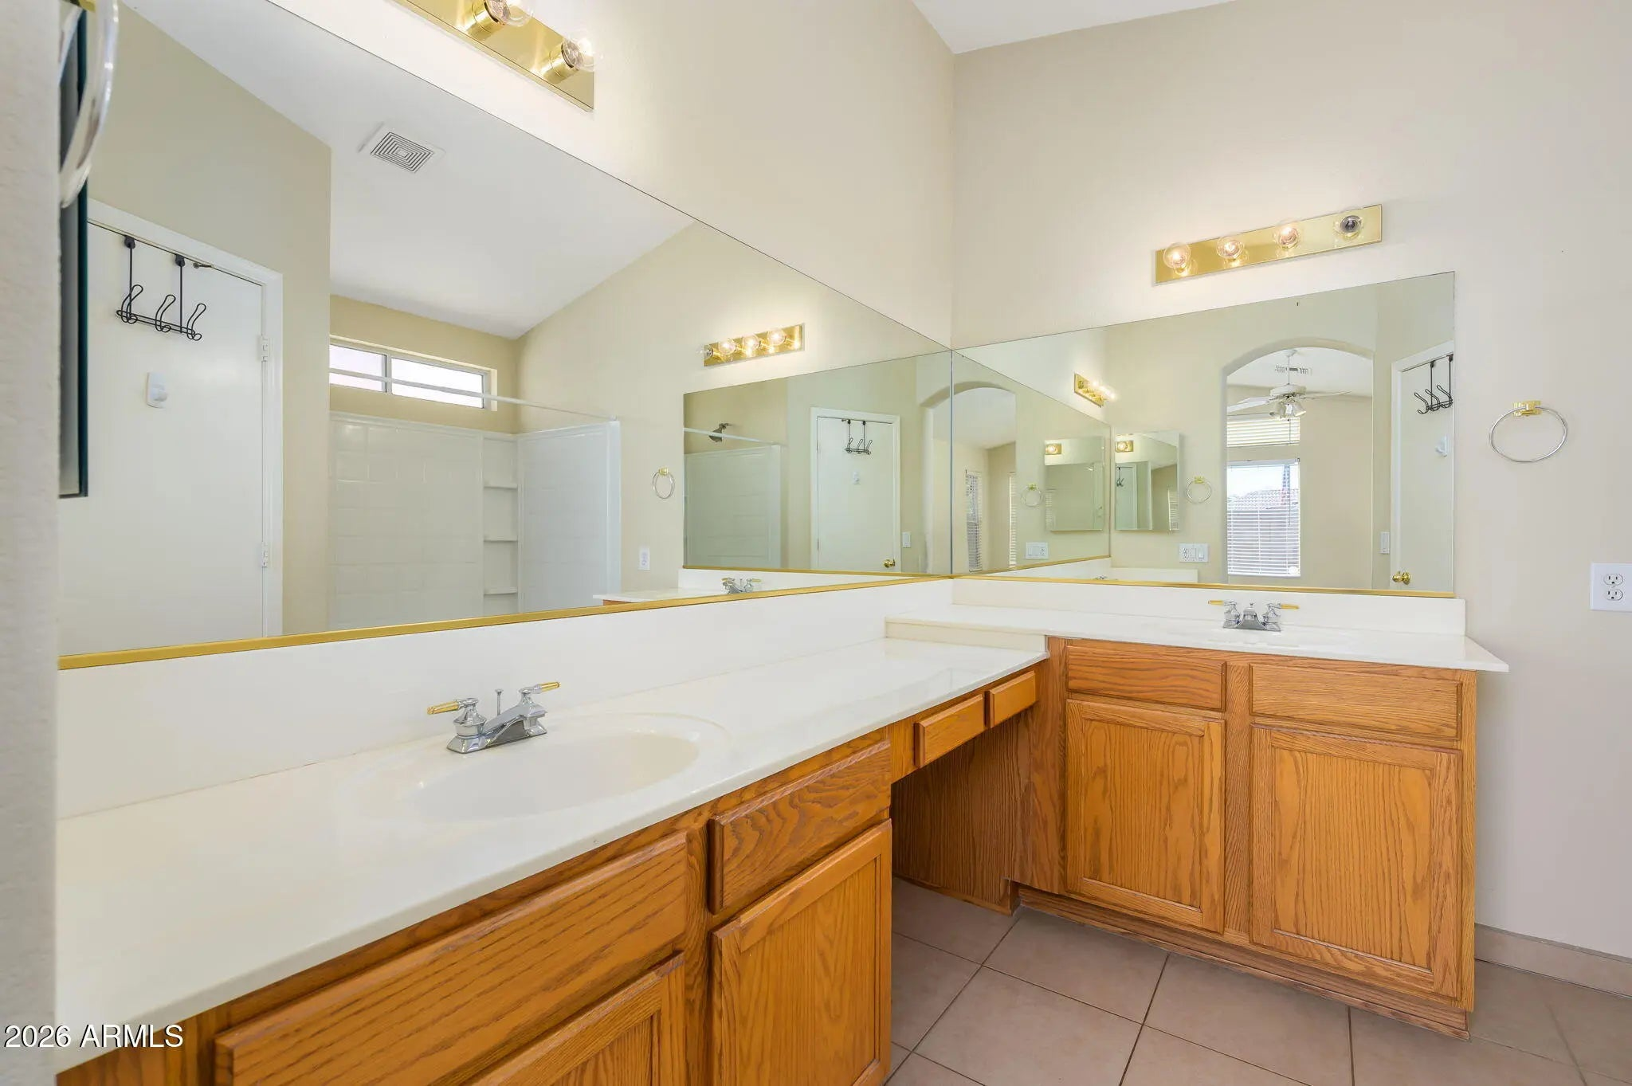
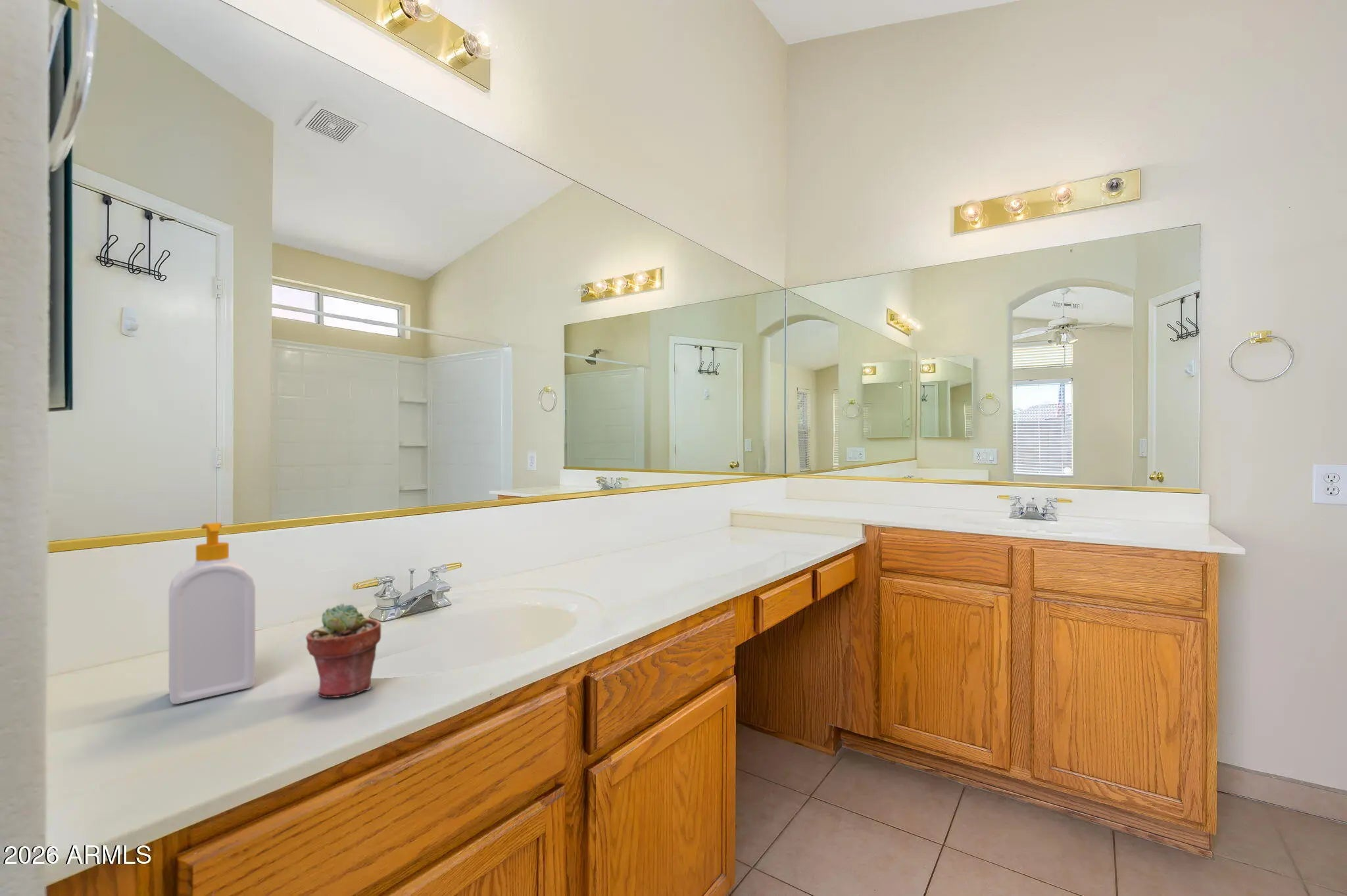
+ potted succulent (345, 646)
+ soap bottle (212, 606)
